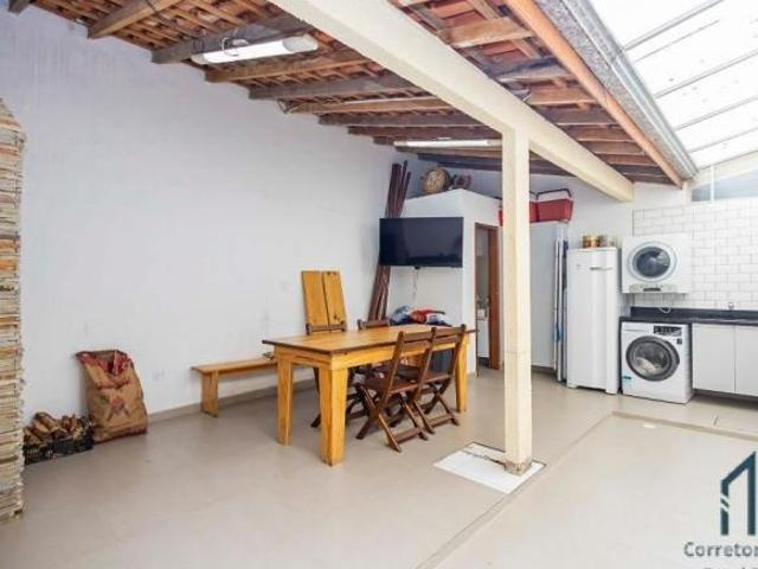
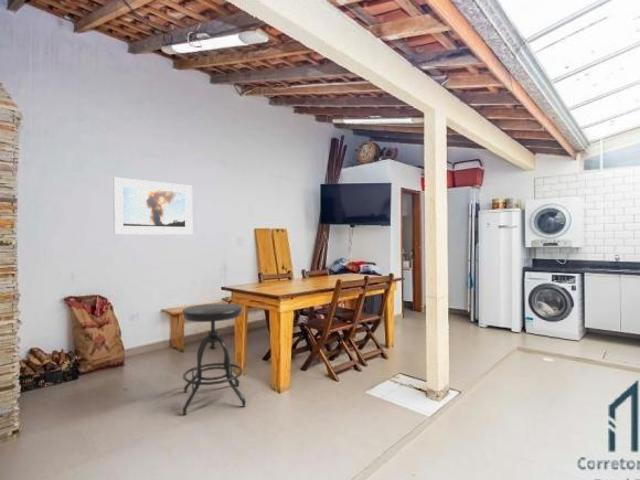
+ stool (213, 349)
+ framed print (155, 208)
